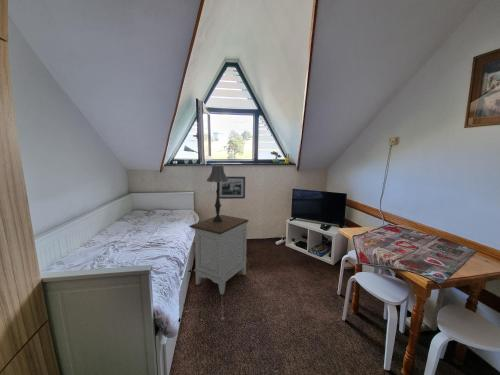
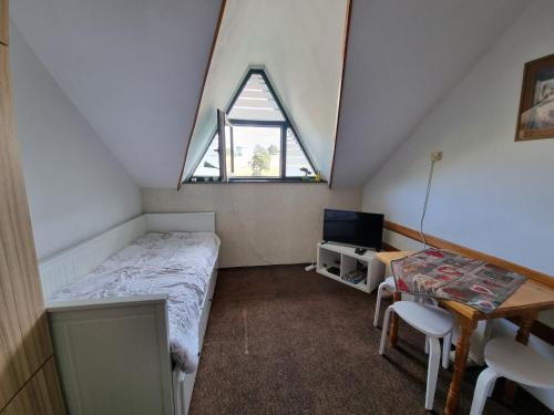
- nightstand (220, 250)
- table lamp (217, 193)
- picture frame (231, 187)
